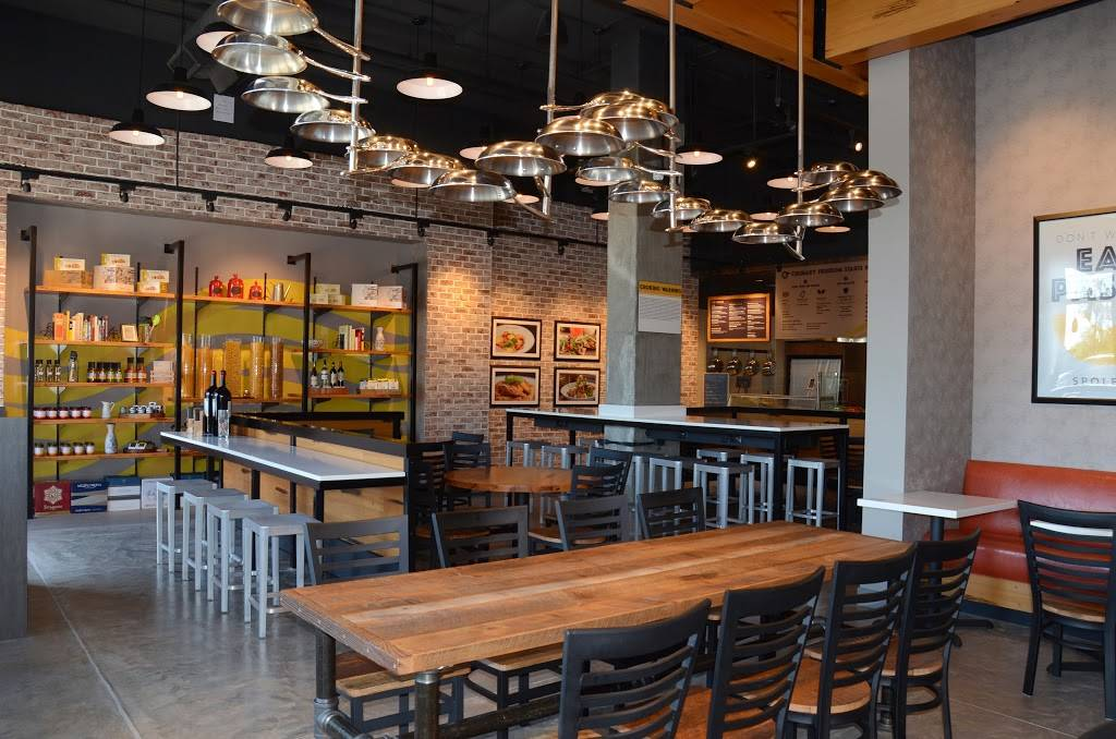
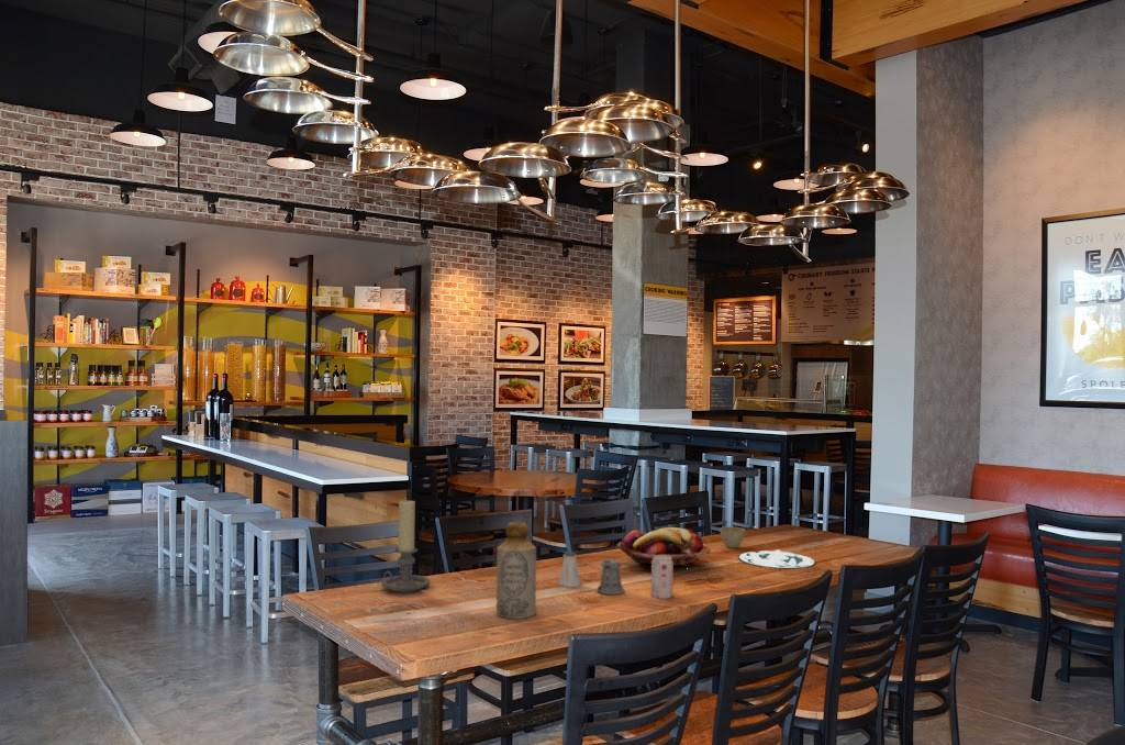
+ plate (776, 556)
+ beverage can (661, 577)
+ pepper shaker (613, 575)
+ candle holder (403, 543)
+ saltshaker (569, 568)
+ fruit basket (665, 545)
+ bottle (516, 568)
+ flower pot (732, 537)
